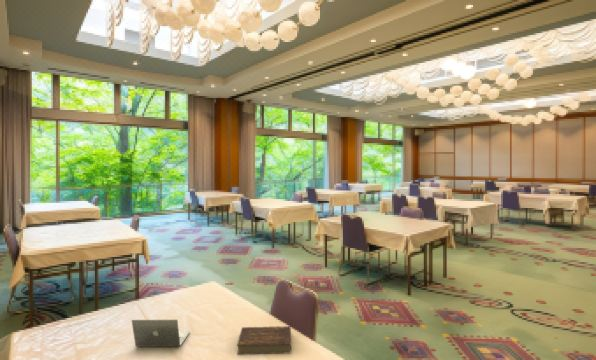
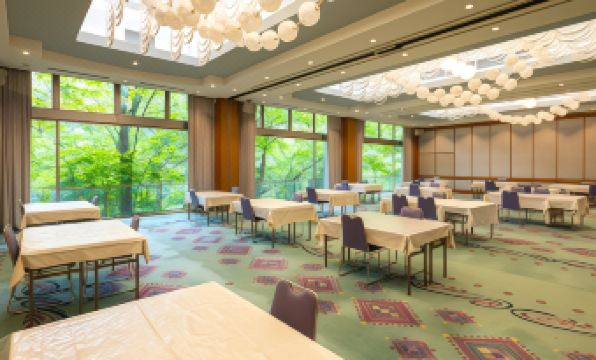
- book (265, 339)
- laptop (145, 326)
